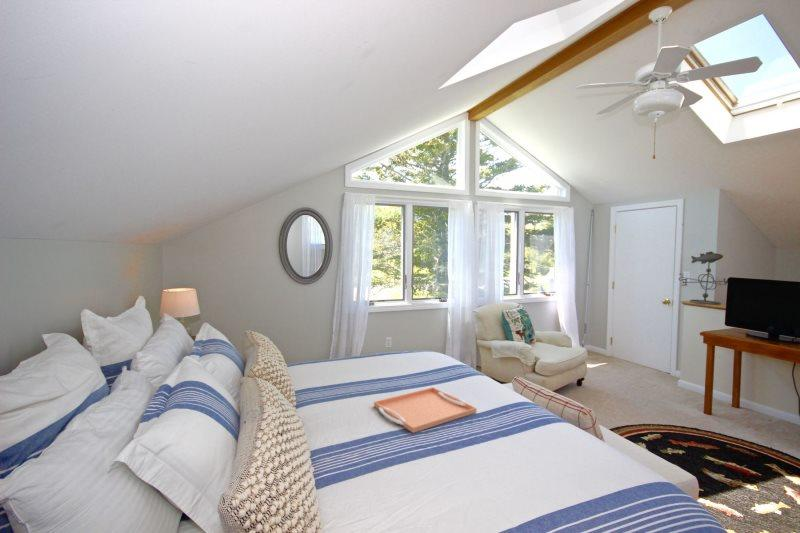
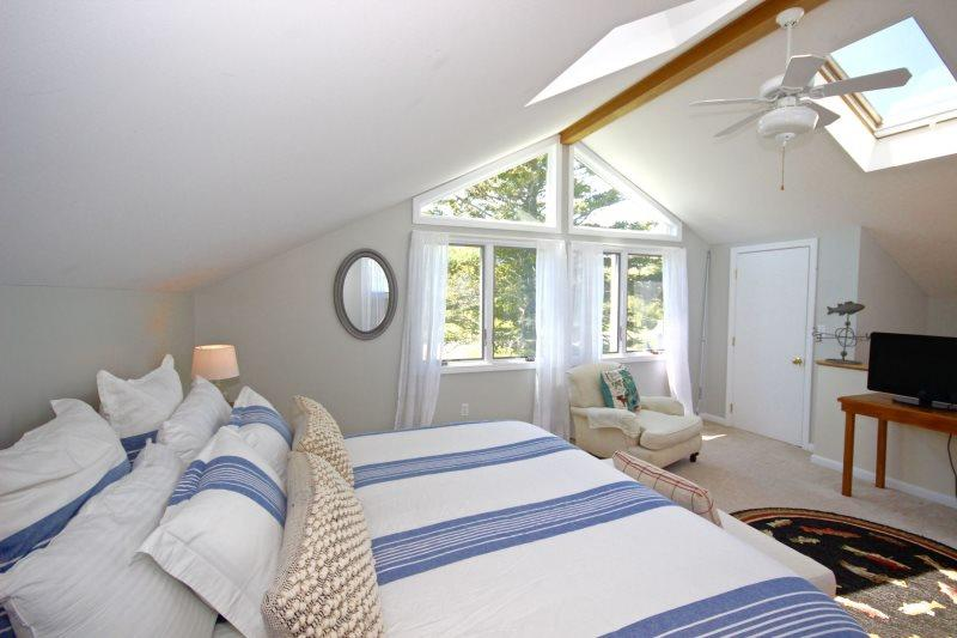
- serving tray (424, 407)
